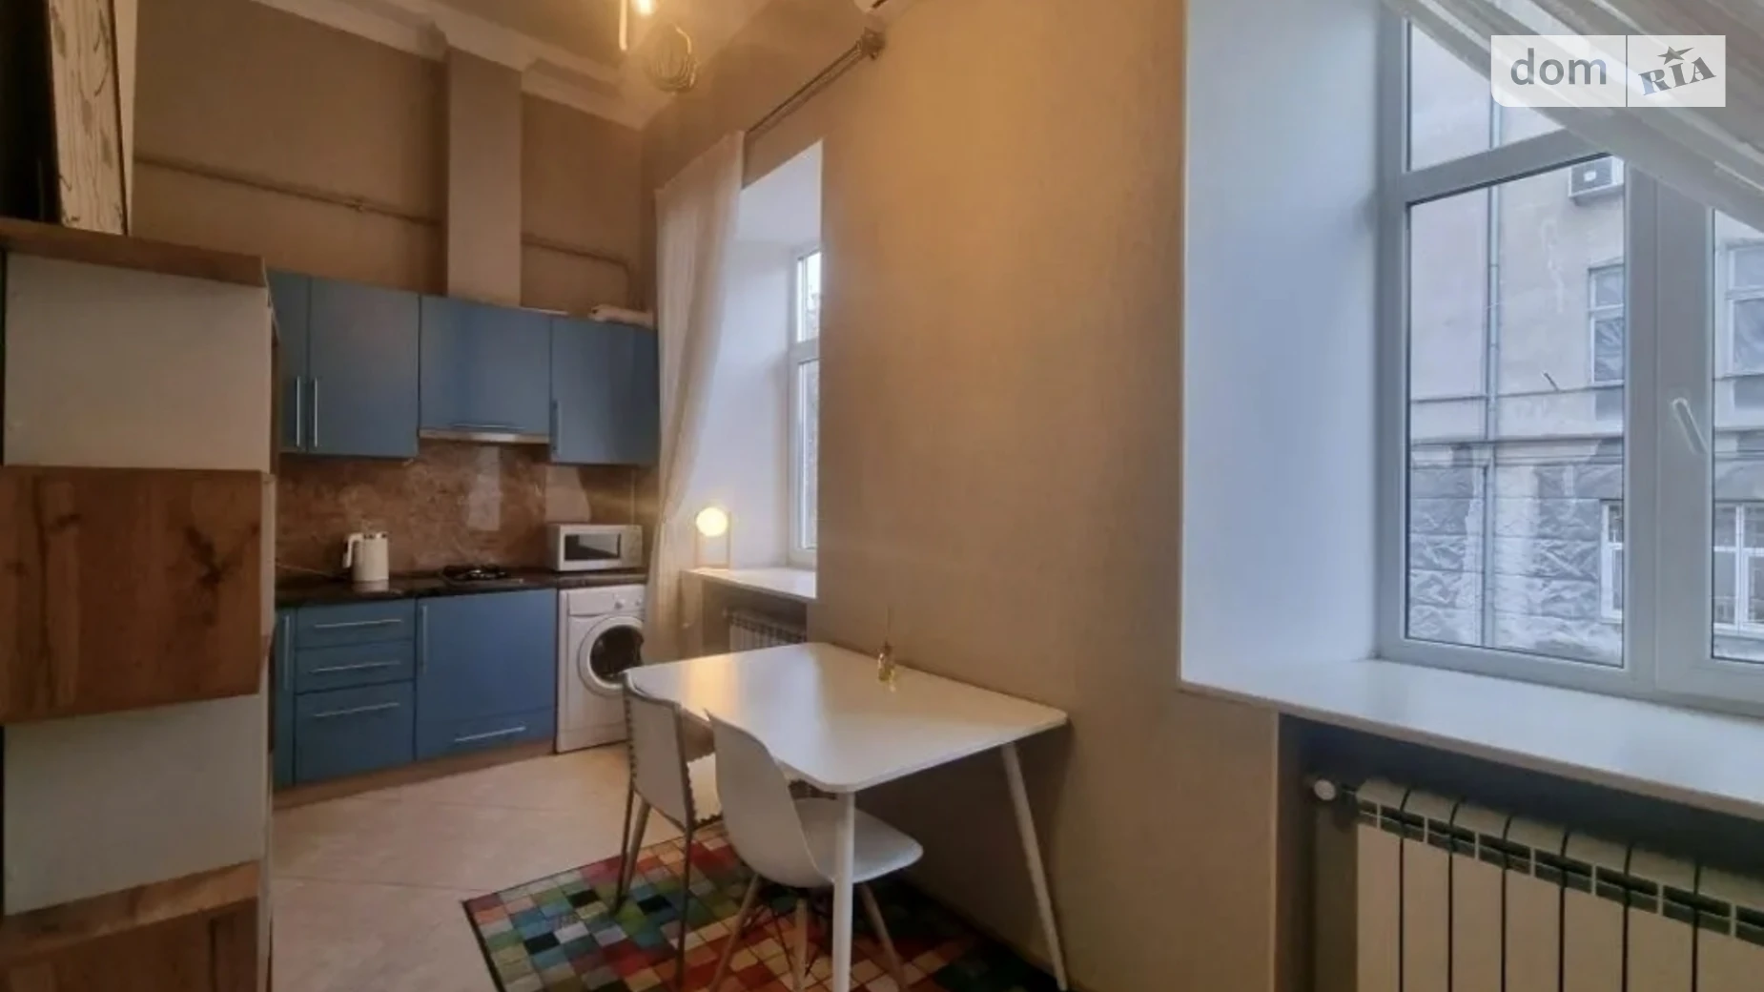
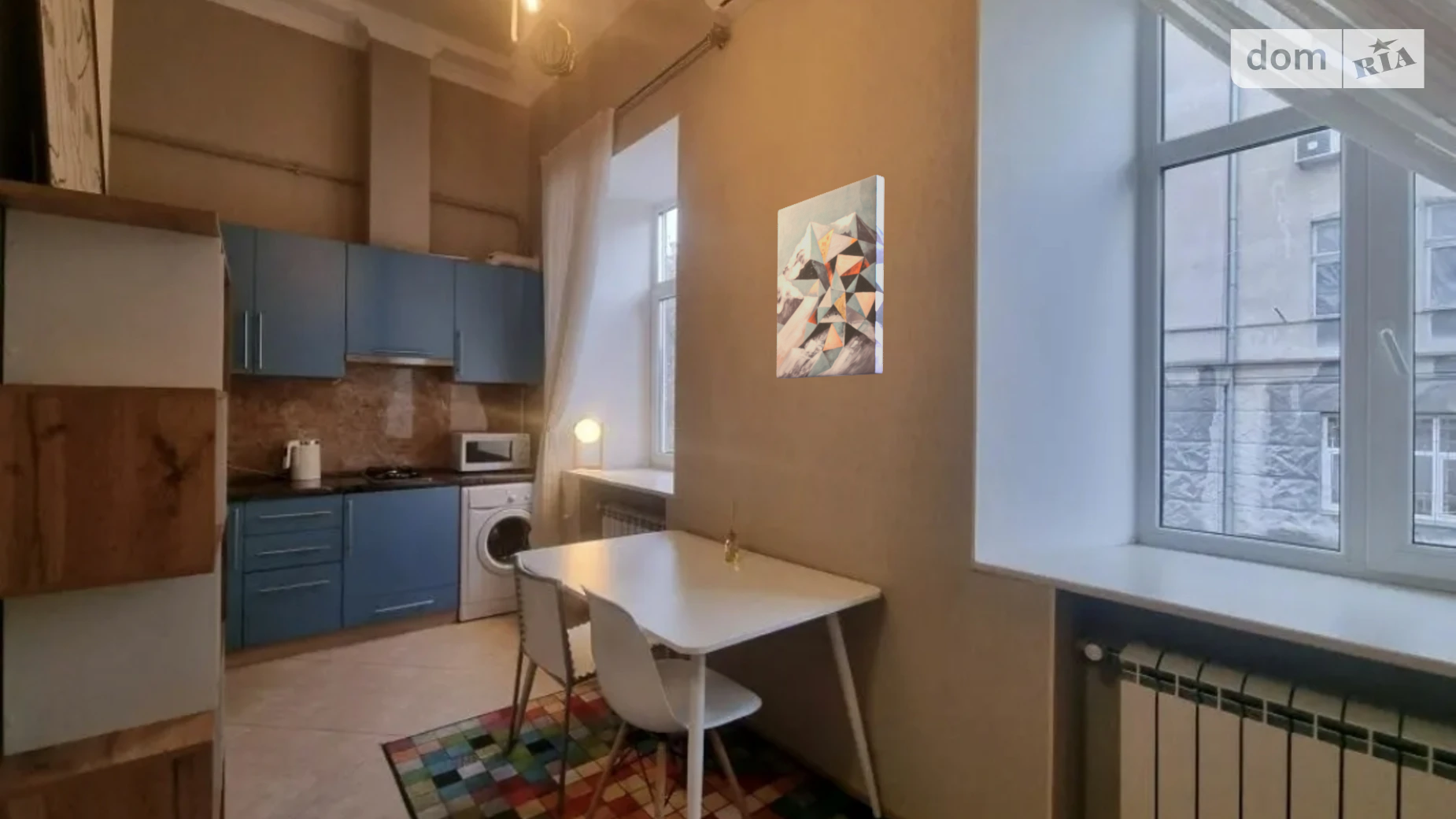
+ wall art (826, 285)
